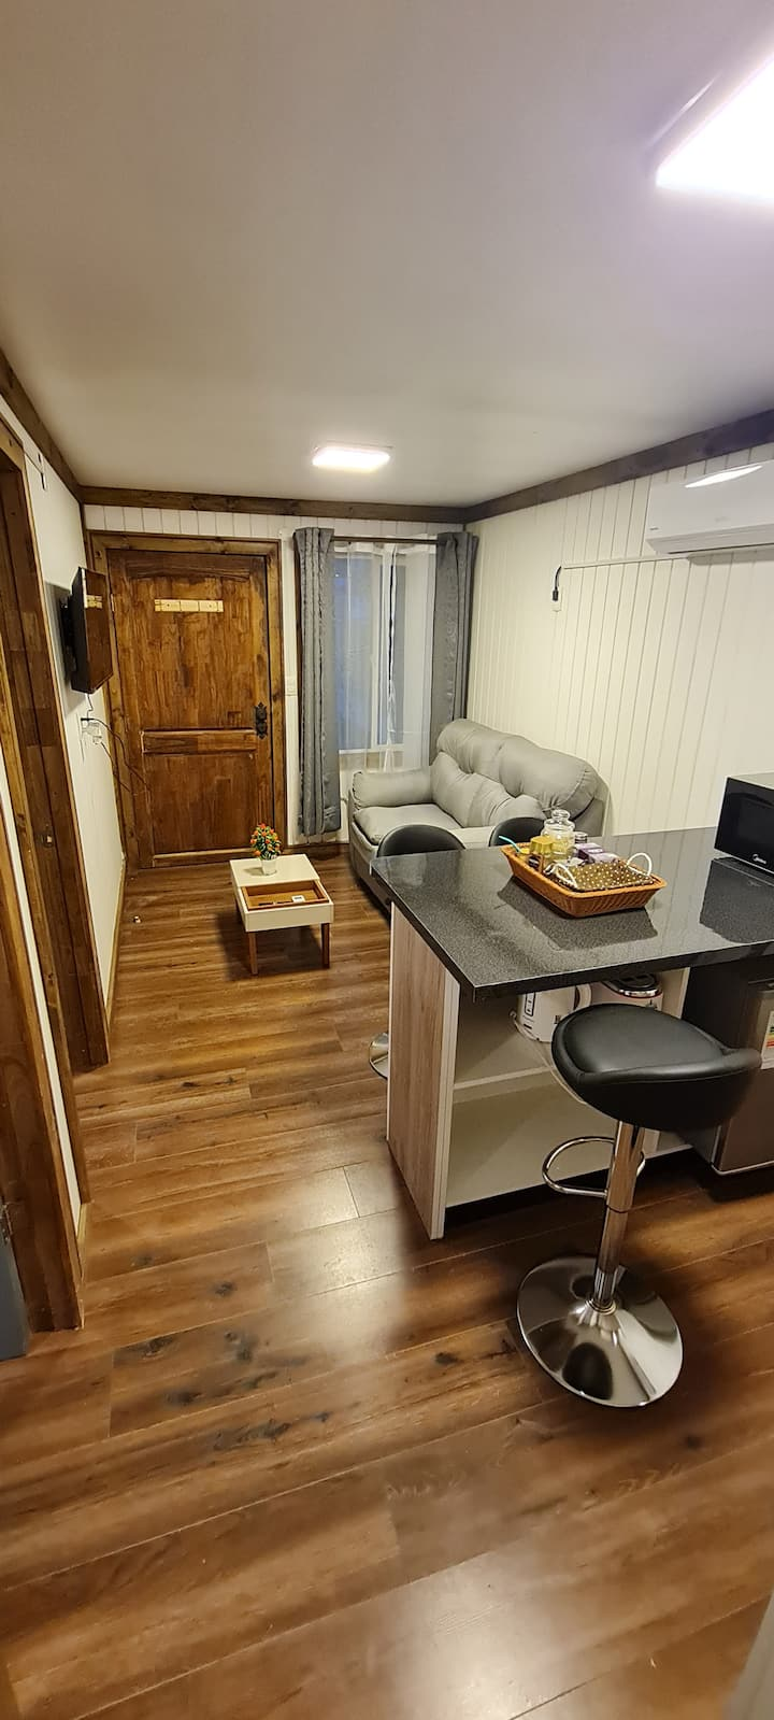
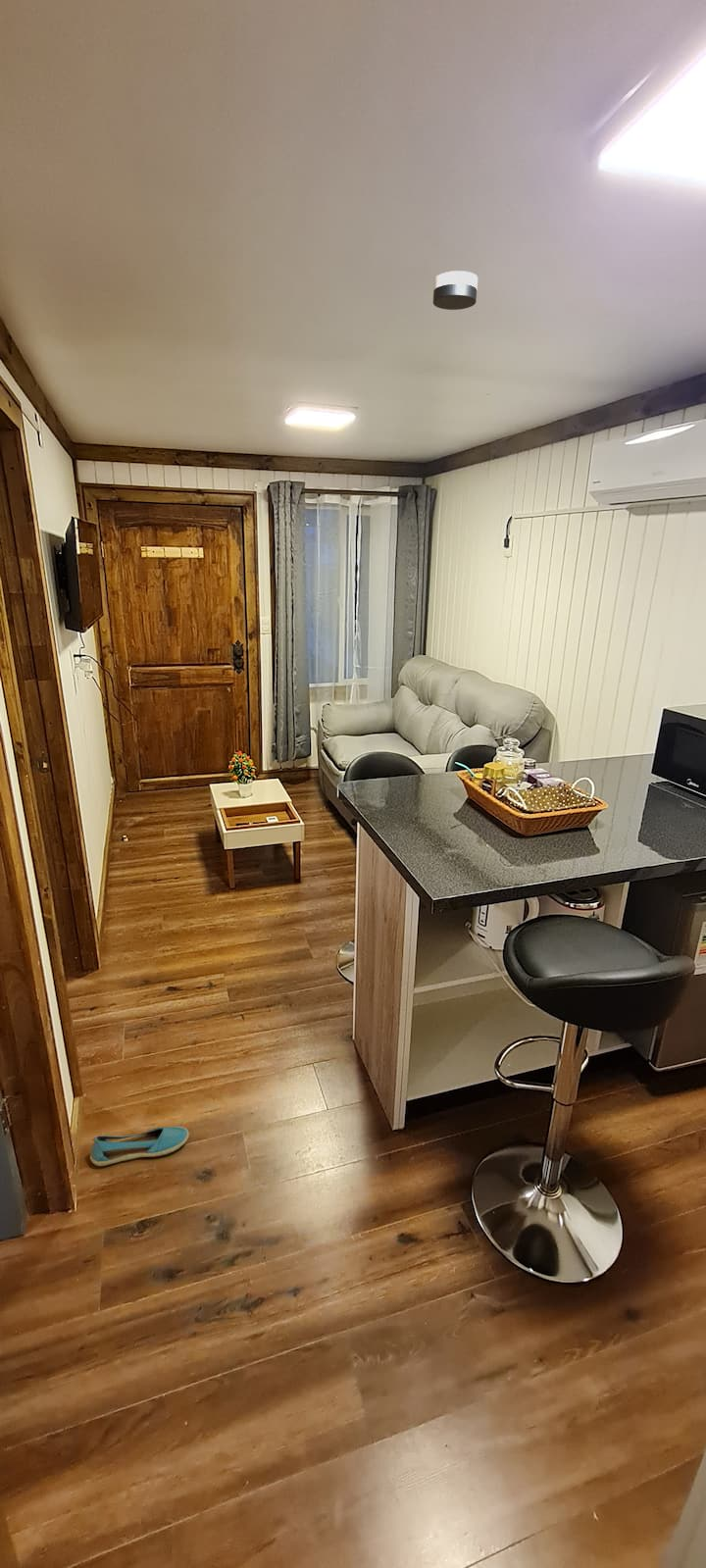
+ smoke detector (455, 290)
+ shoe (139, 1138)
